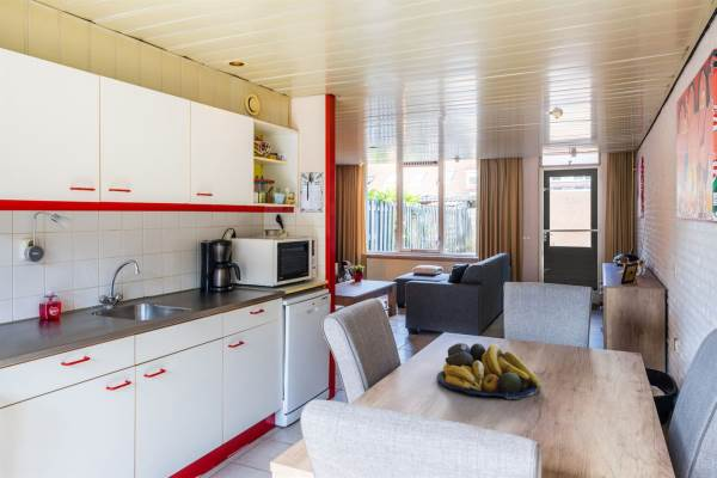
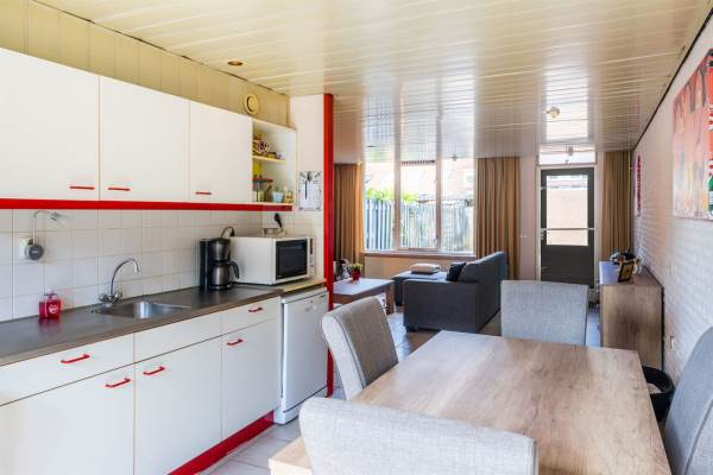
- fruit bowl (486, 363)
